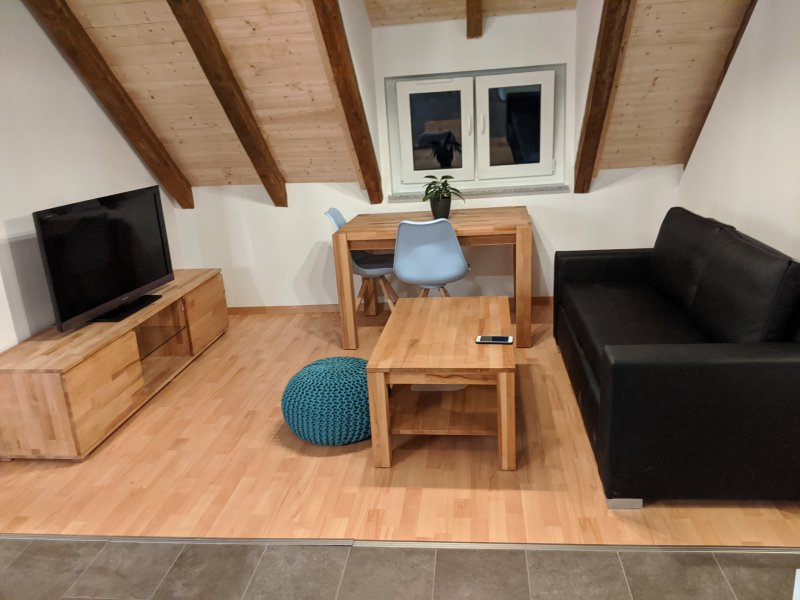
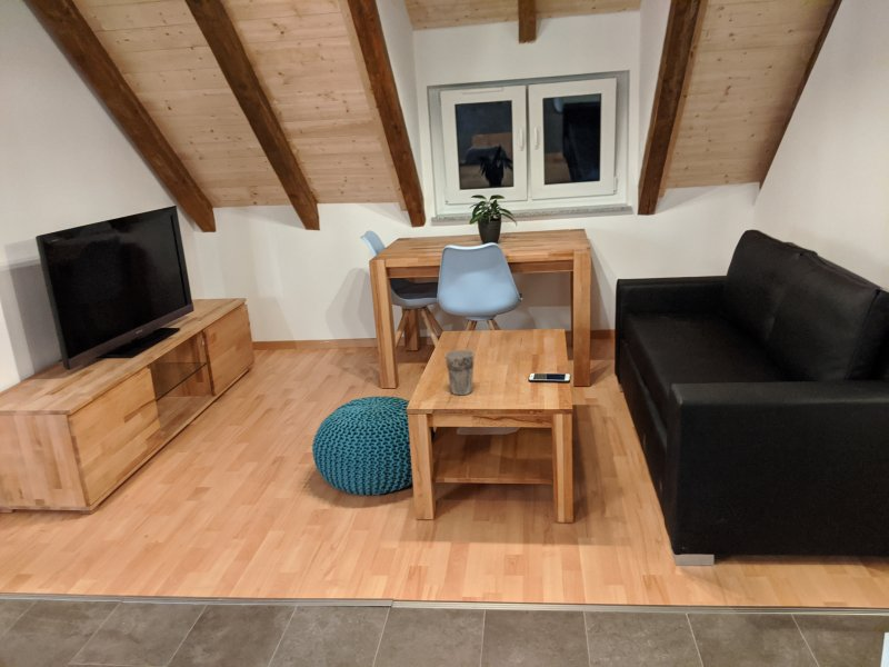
+ cup (460, 372)
